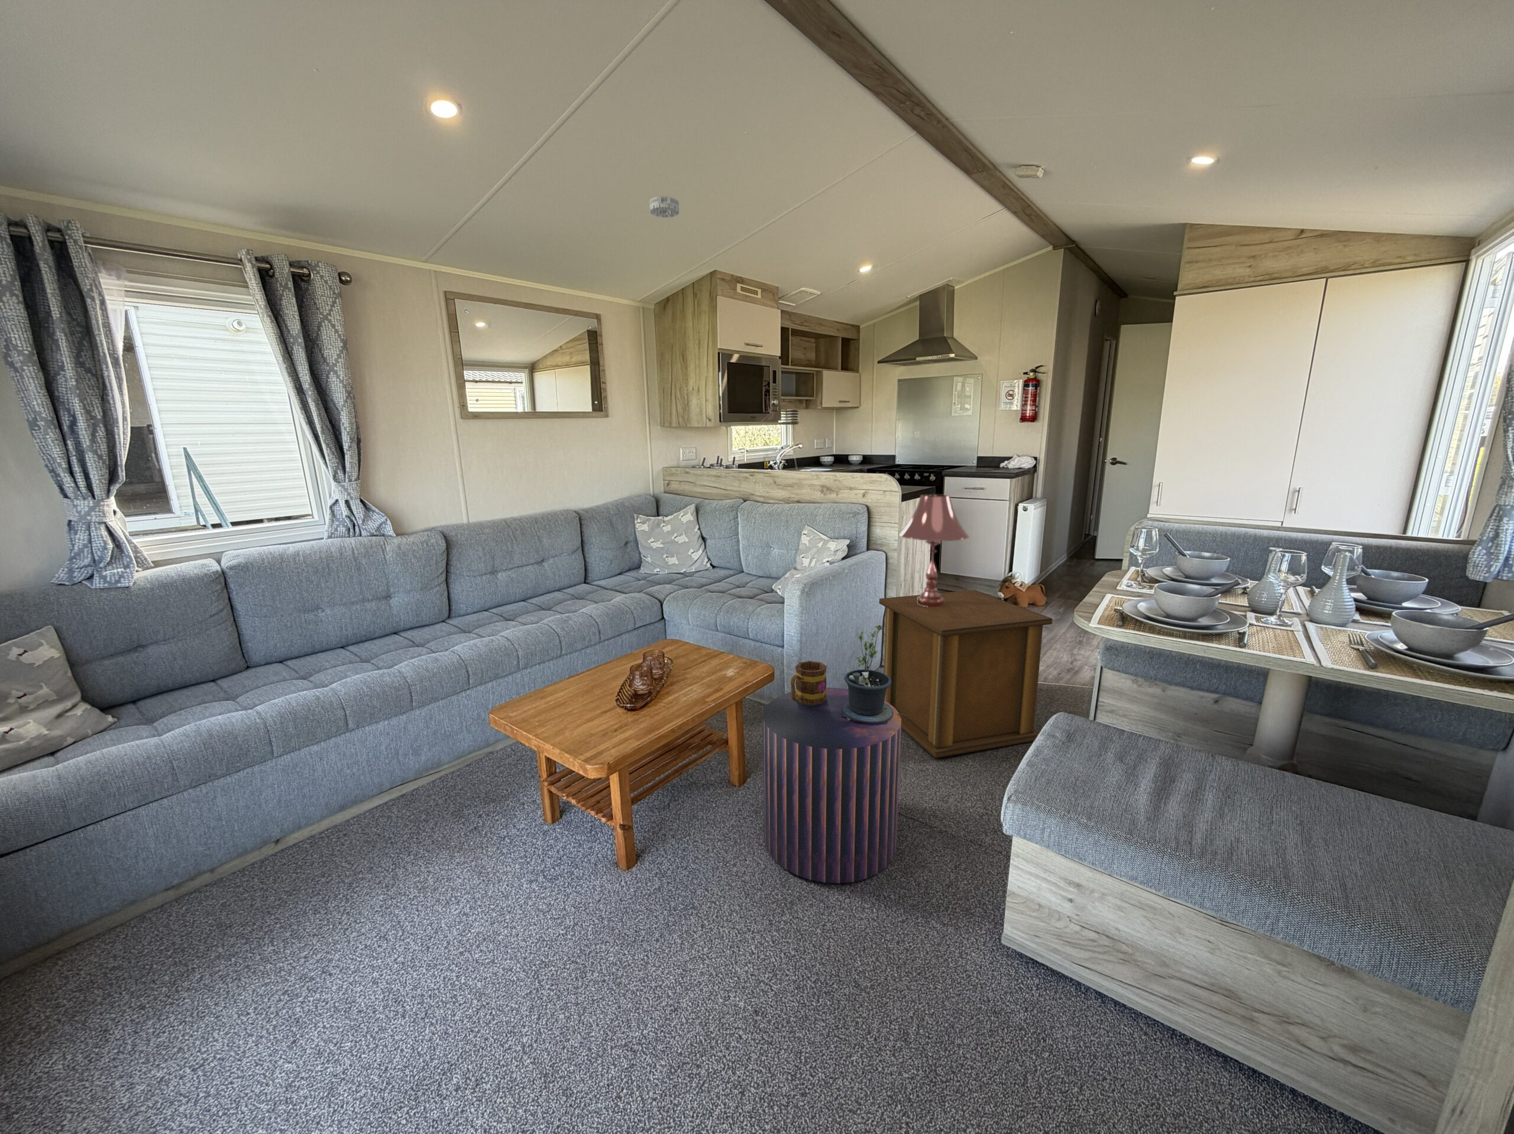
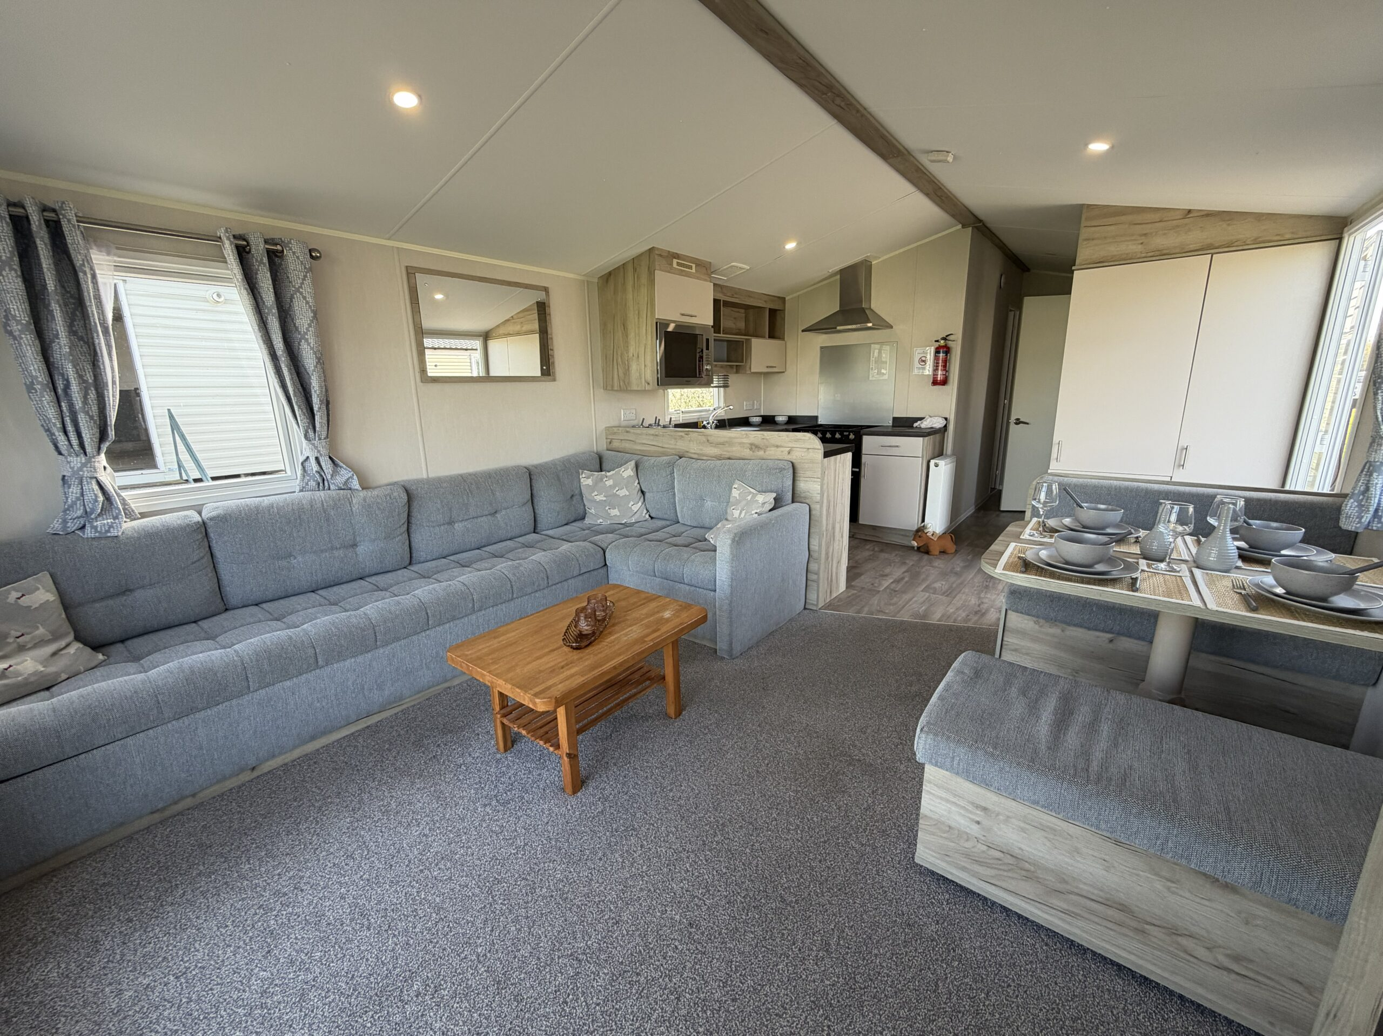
- mug (806, 684)
- stool (830, 777)
- potted plant (870, 671)
- smoke detector (664, 206)
- table lamp (932, 550)
- side table (956, 666)
